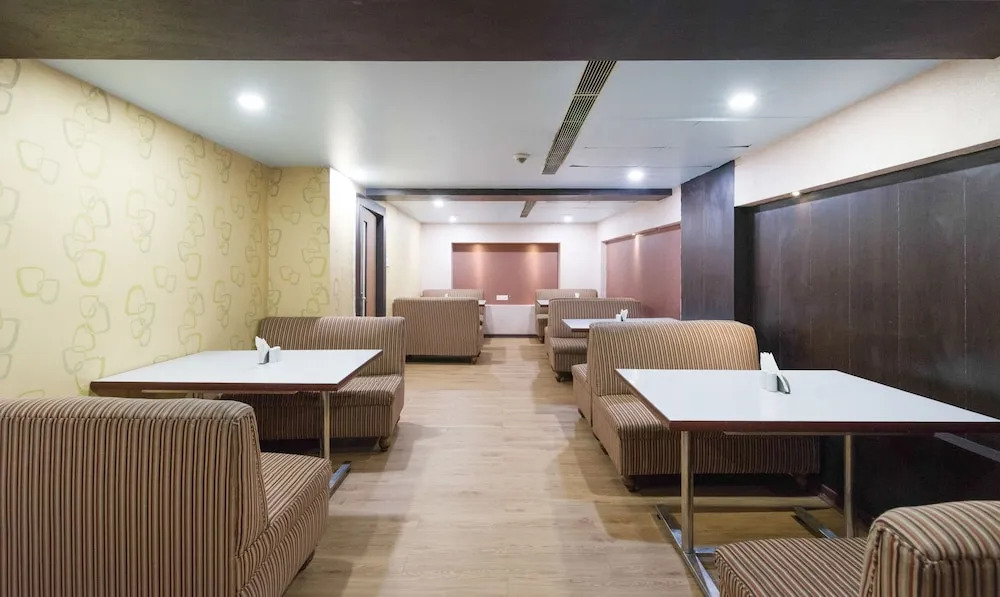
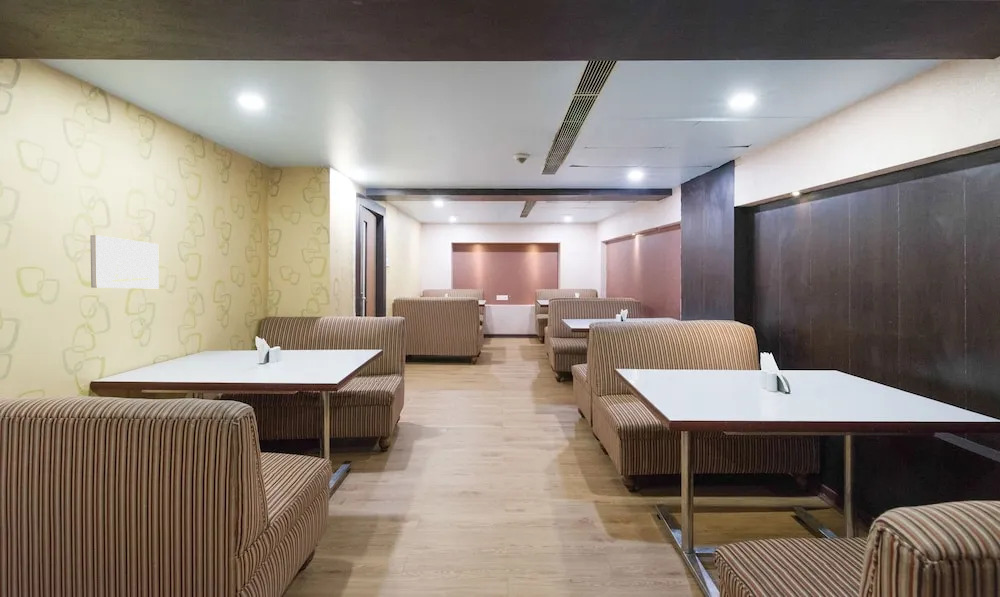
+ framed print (127, 264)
